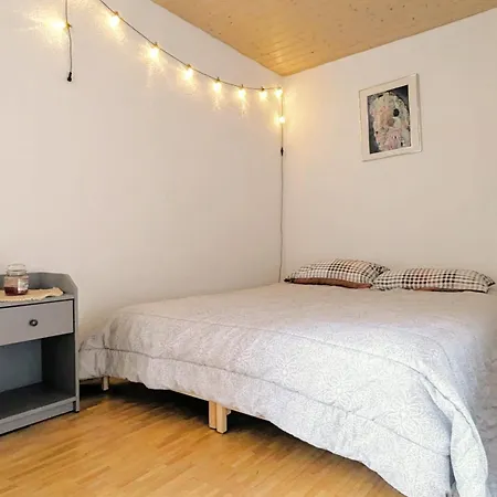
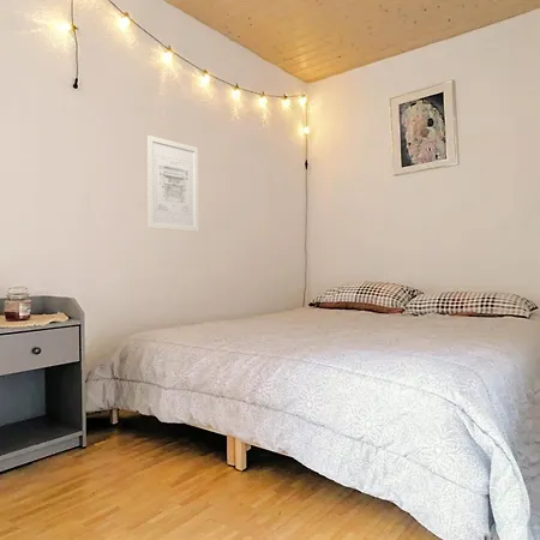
+ wall art (174, 185)
